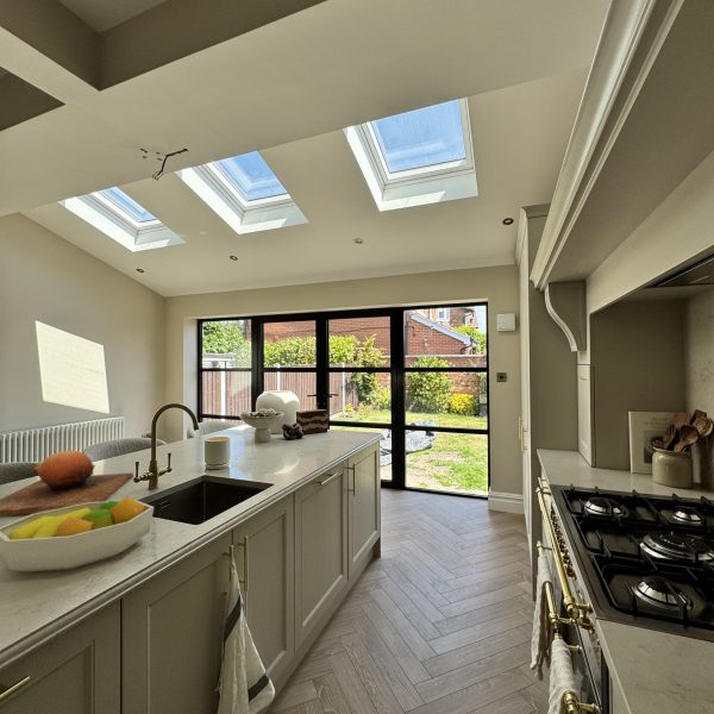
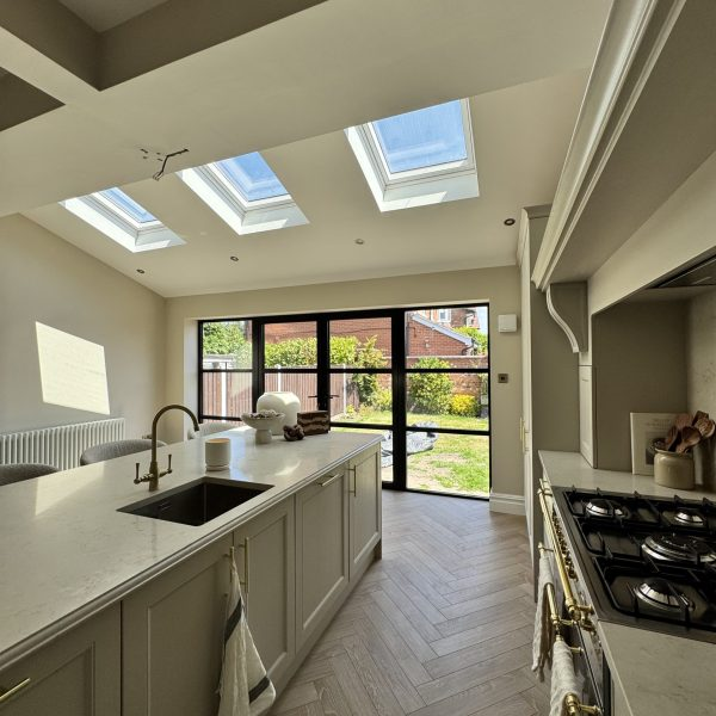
- fruit bowl (79, 527)
- chopping board (65, 472)
